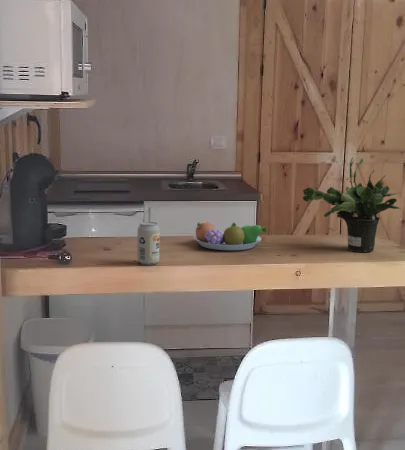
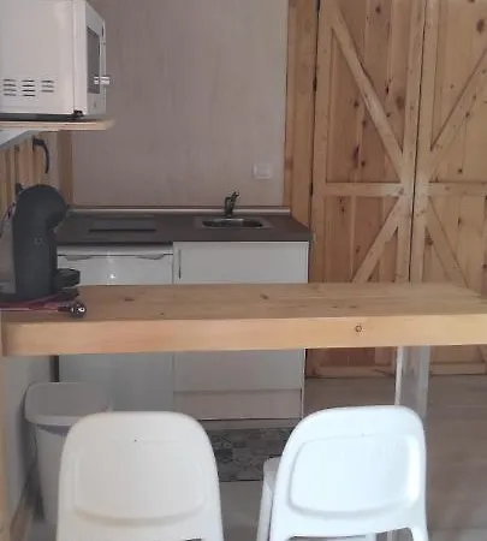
- potted plant (349, 203)
- beverage can (148, 243)
- fruit bowl (229, 231)
